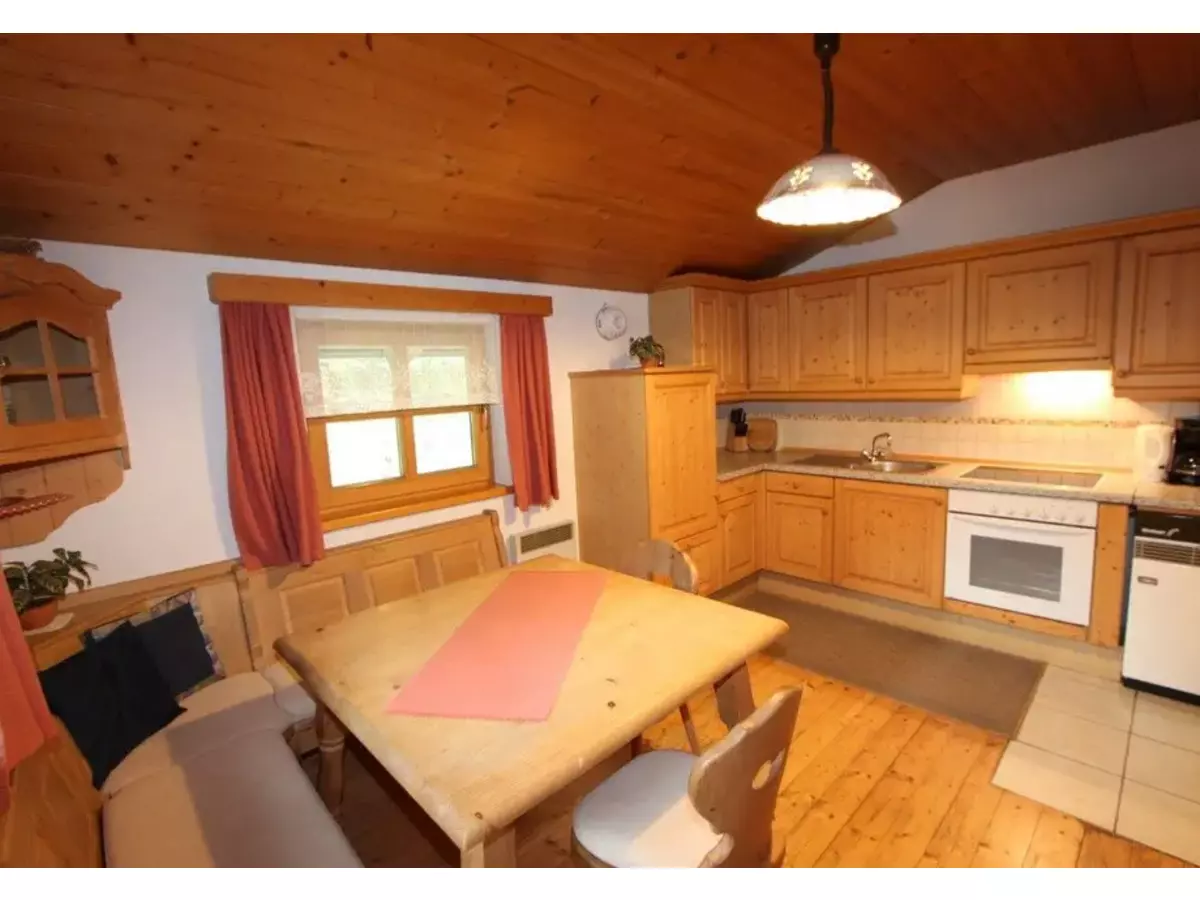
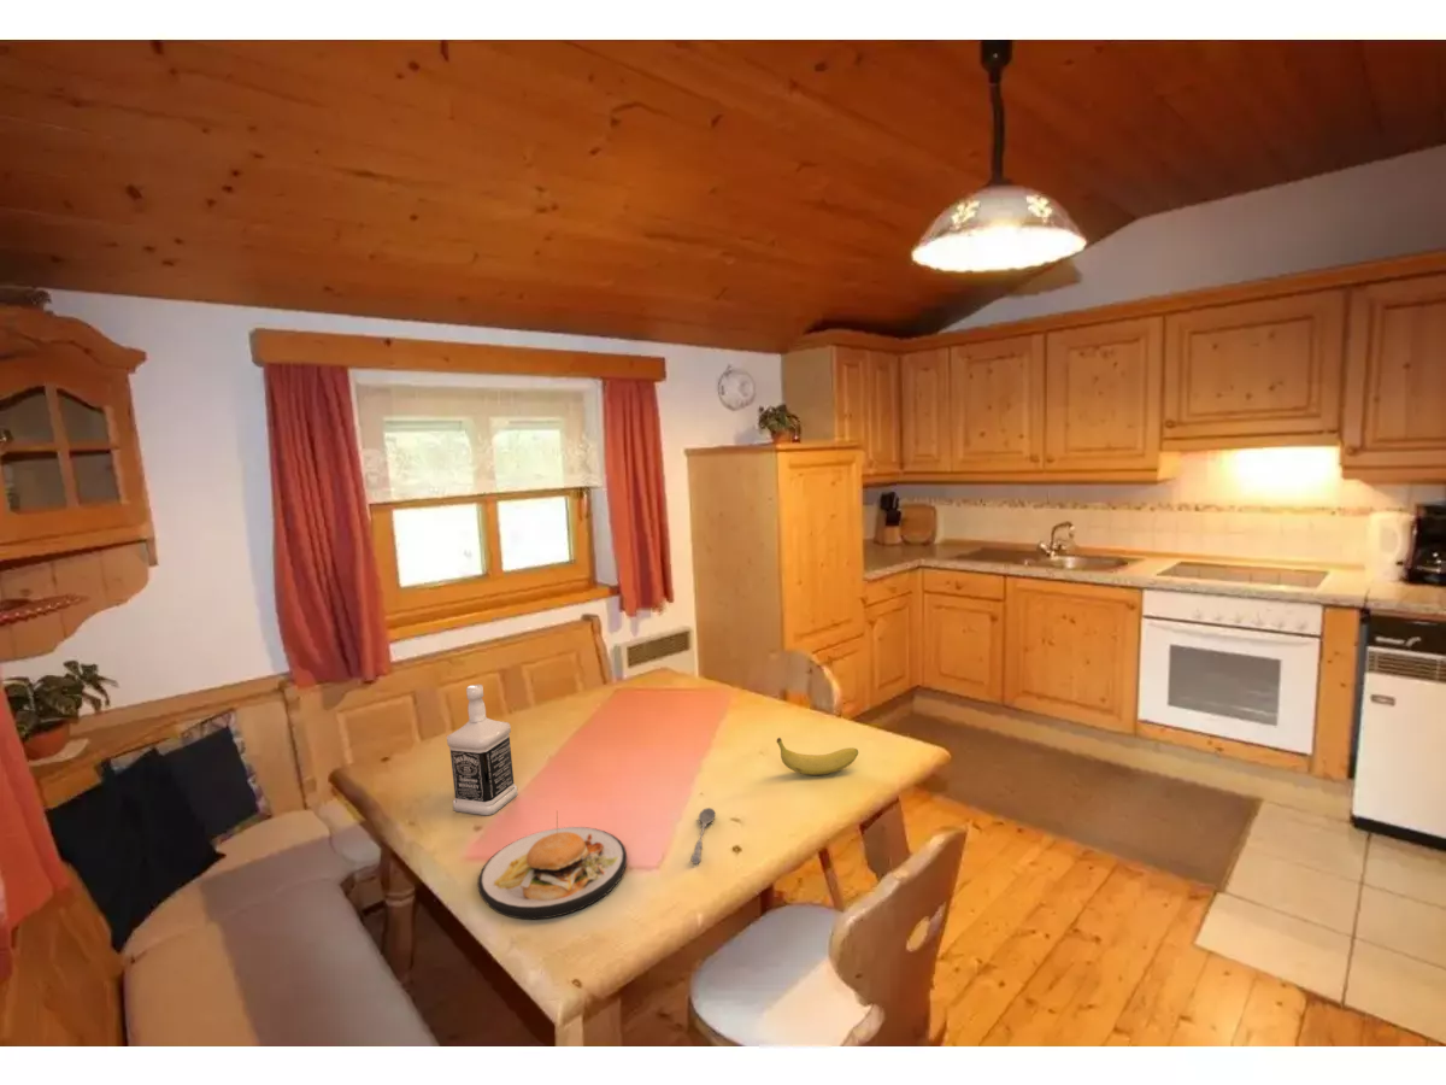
+ fruit (817, 755)
+ bottle (480, 744)
+ soupspoon (703, 832)
+ plate (551, 839)
